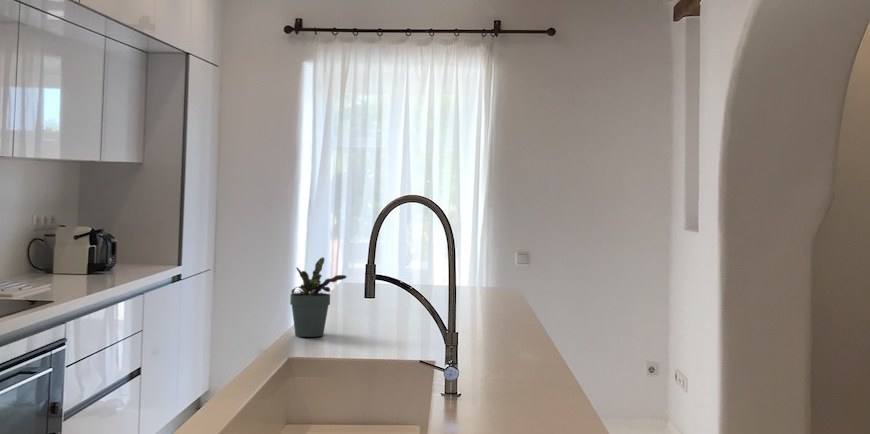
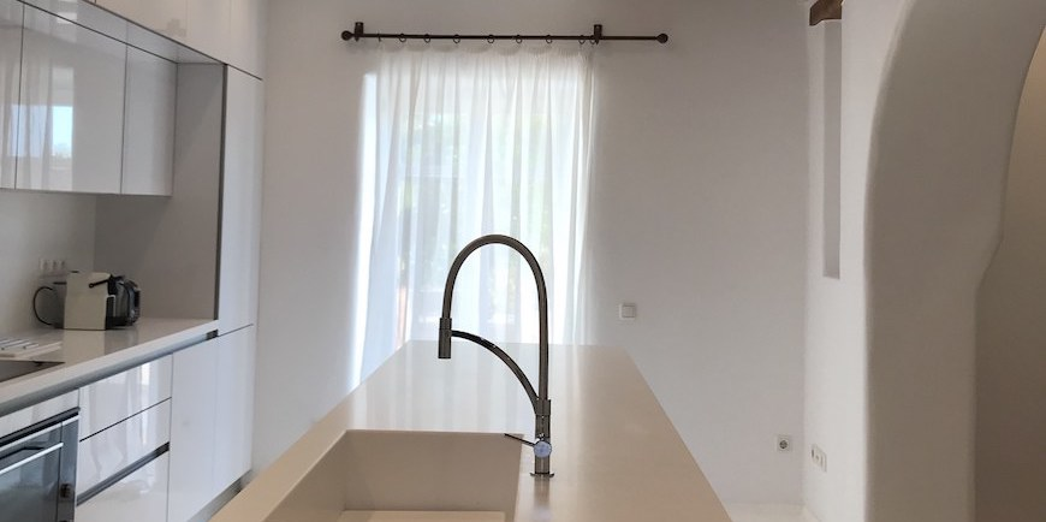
- potted plant (317, 296)
